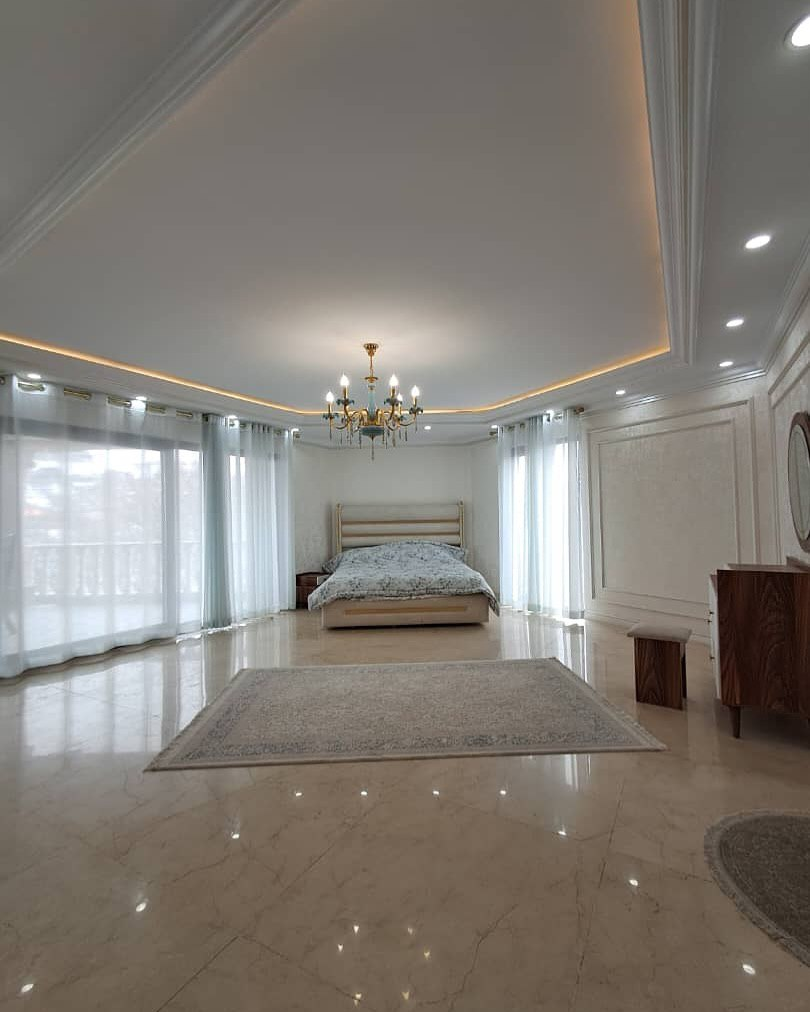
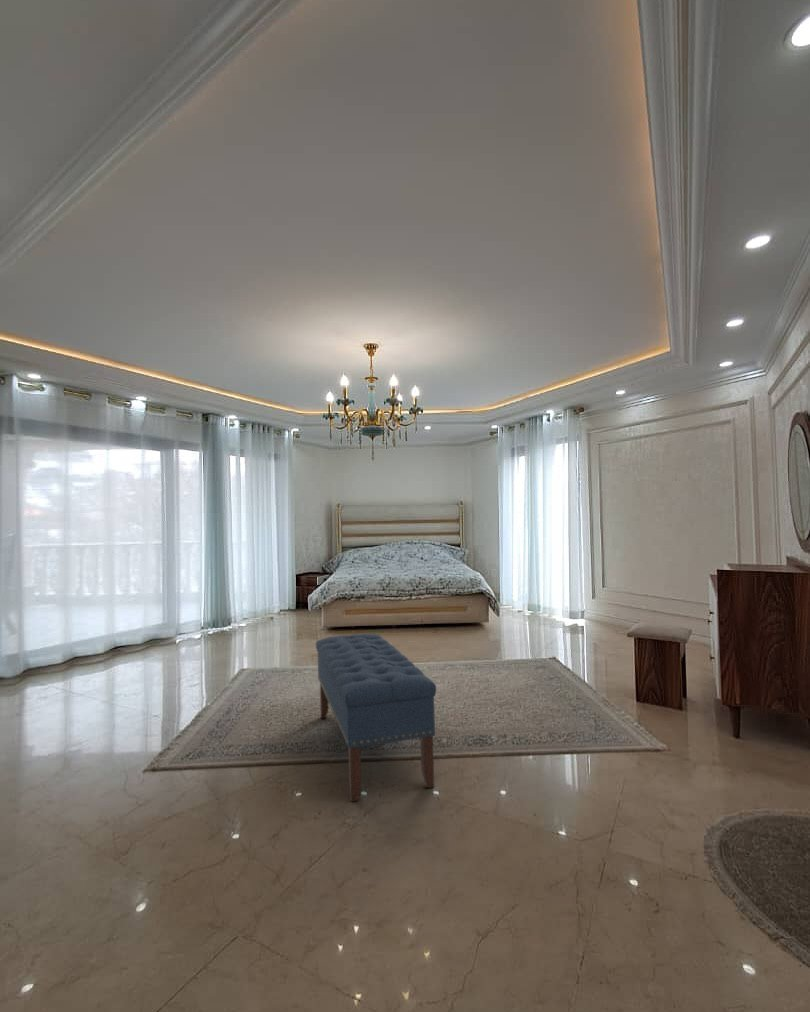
+ bench (367, 699)
